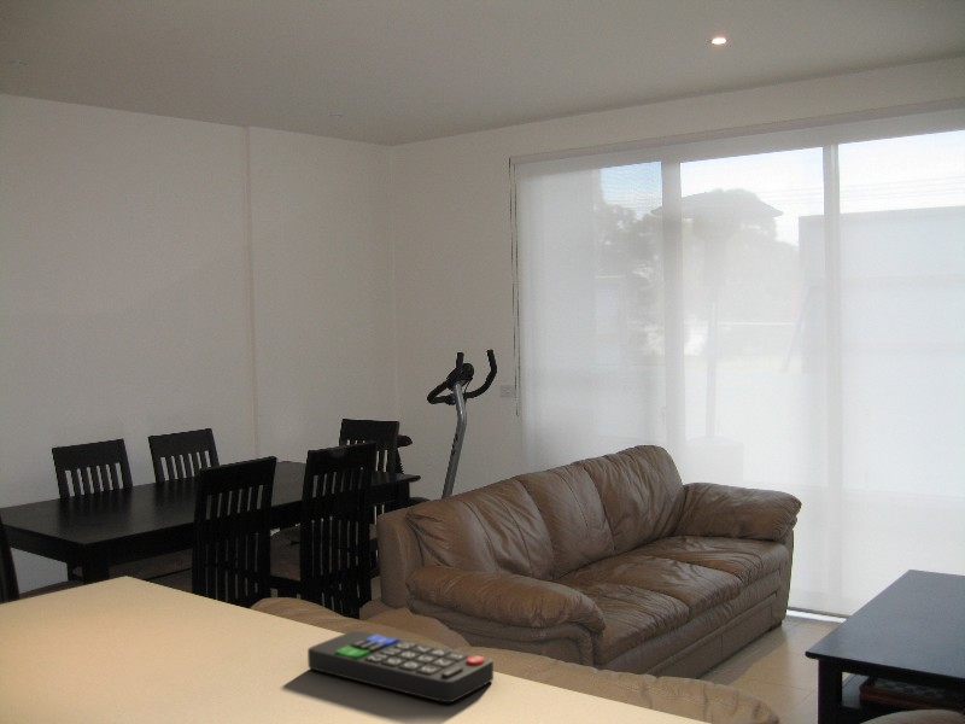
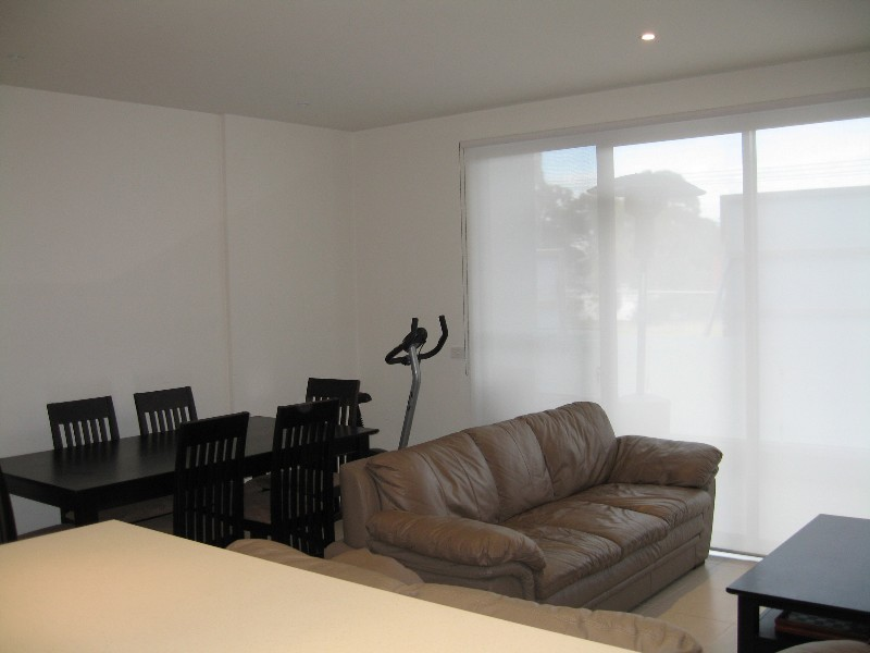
- remote control (398, 661)
